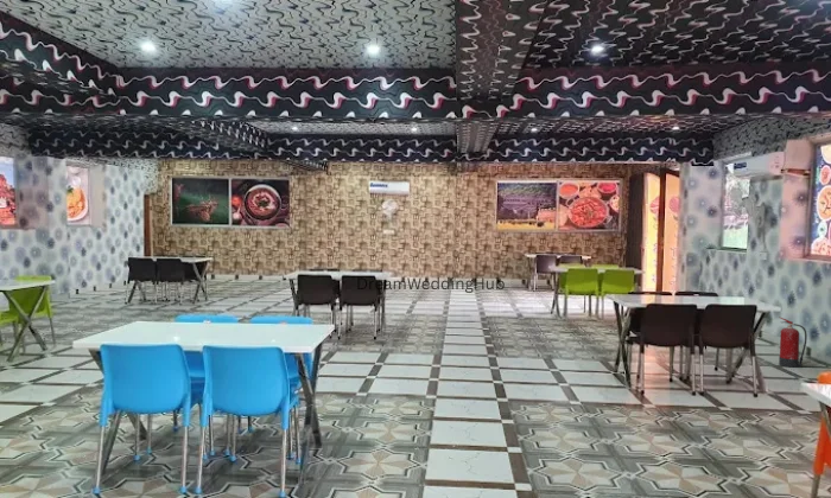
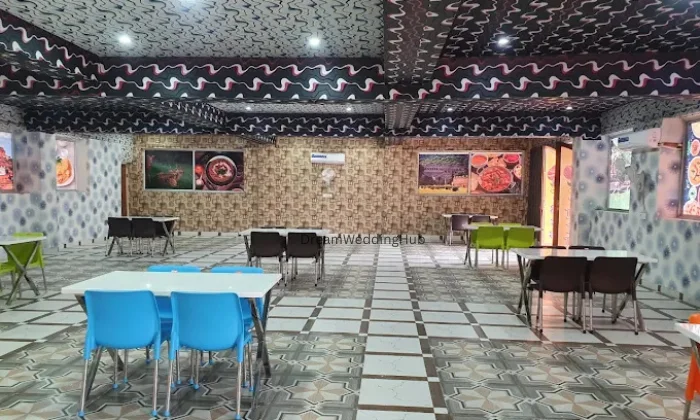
- fire extinguisher (792, 341)
